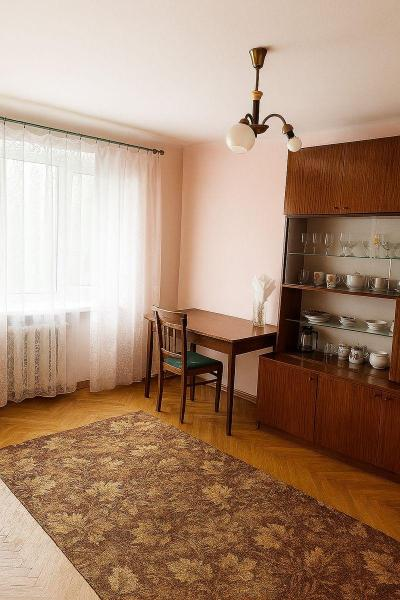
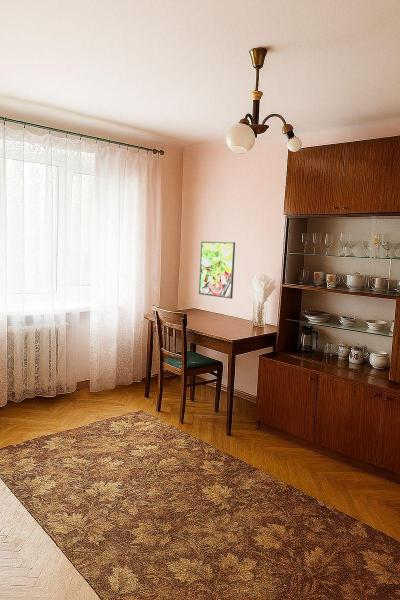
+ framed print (216, 269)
